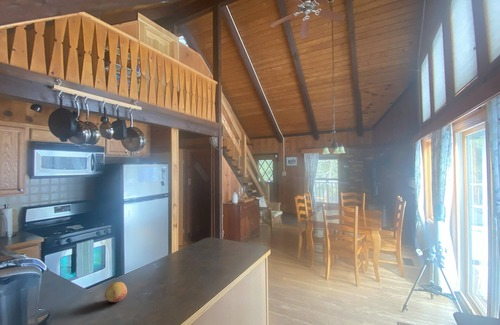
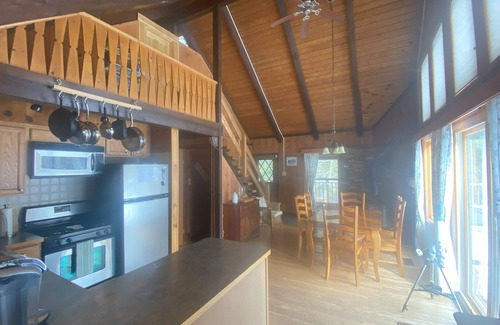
- fruit (116, 291)
